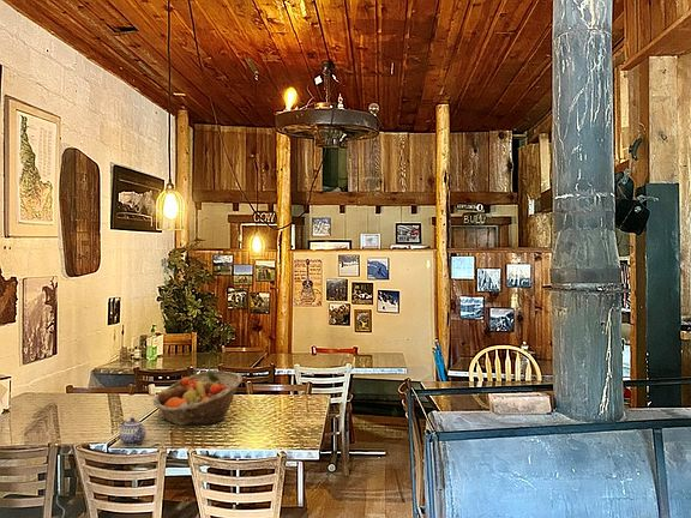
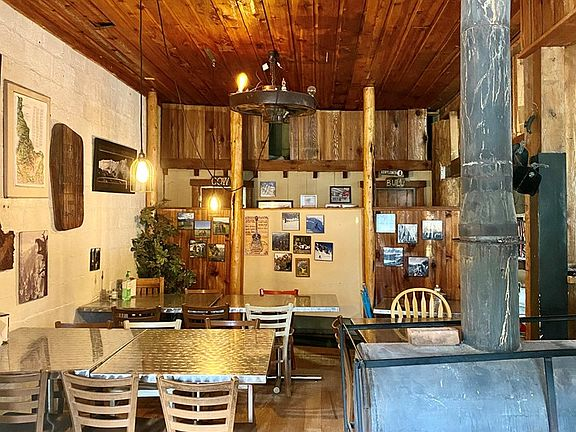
- teapot (132, 430)
- fruit basket (198, 396)
